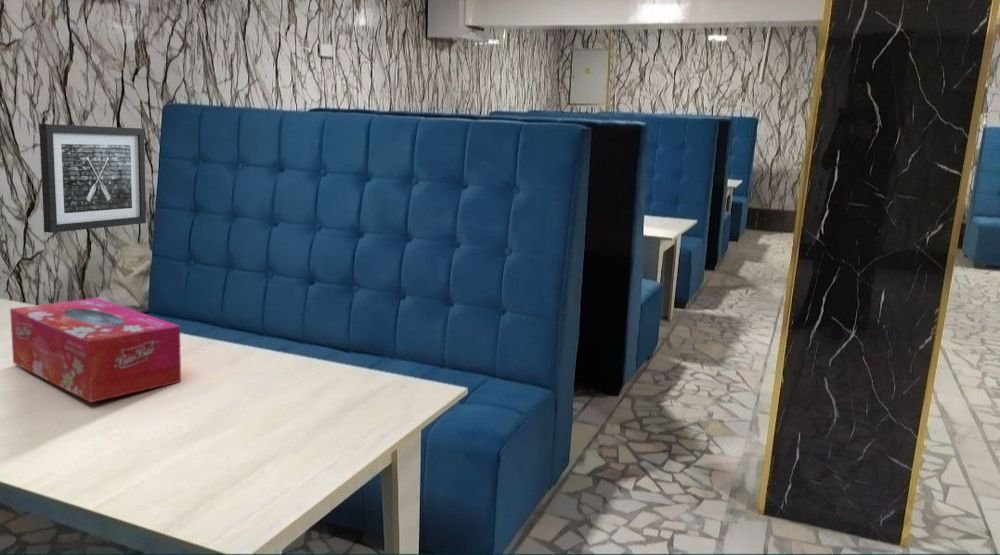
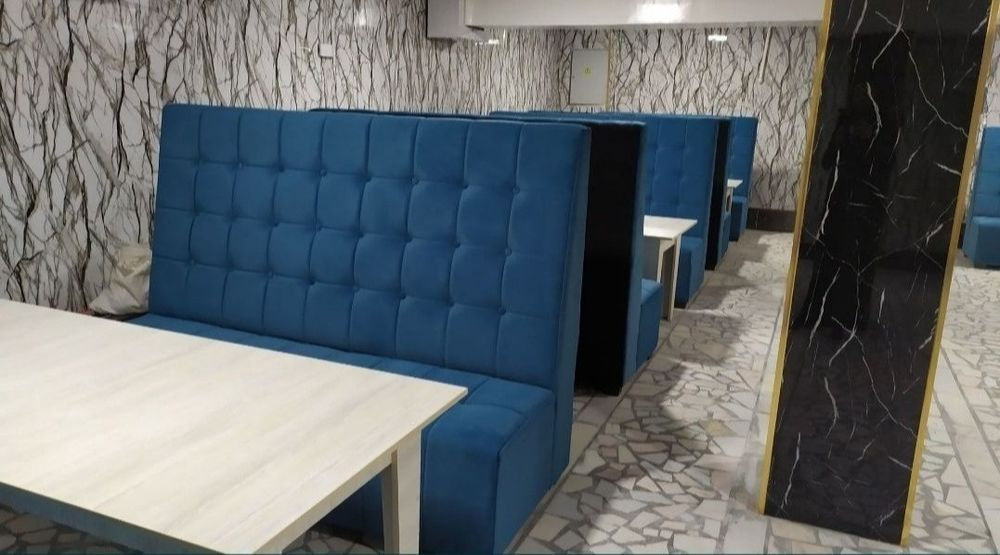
- wall art (96, 177)
- tissue box (94, 344)
